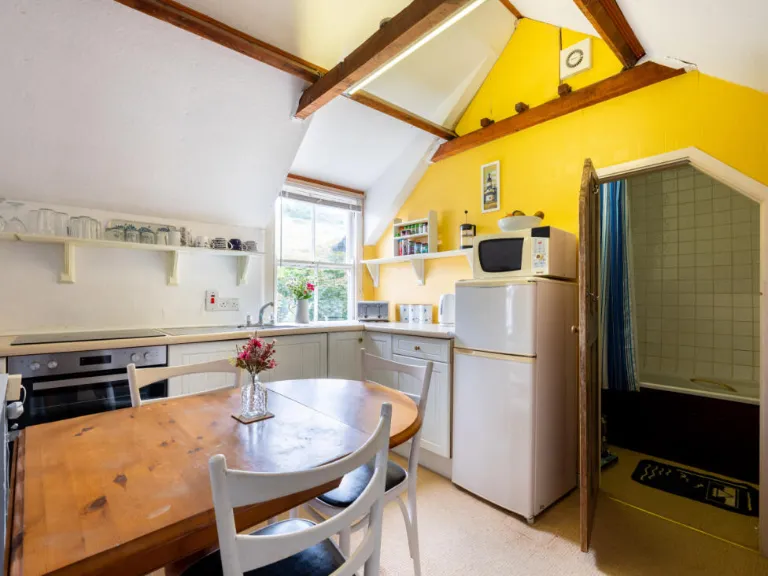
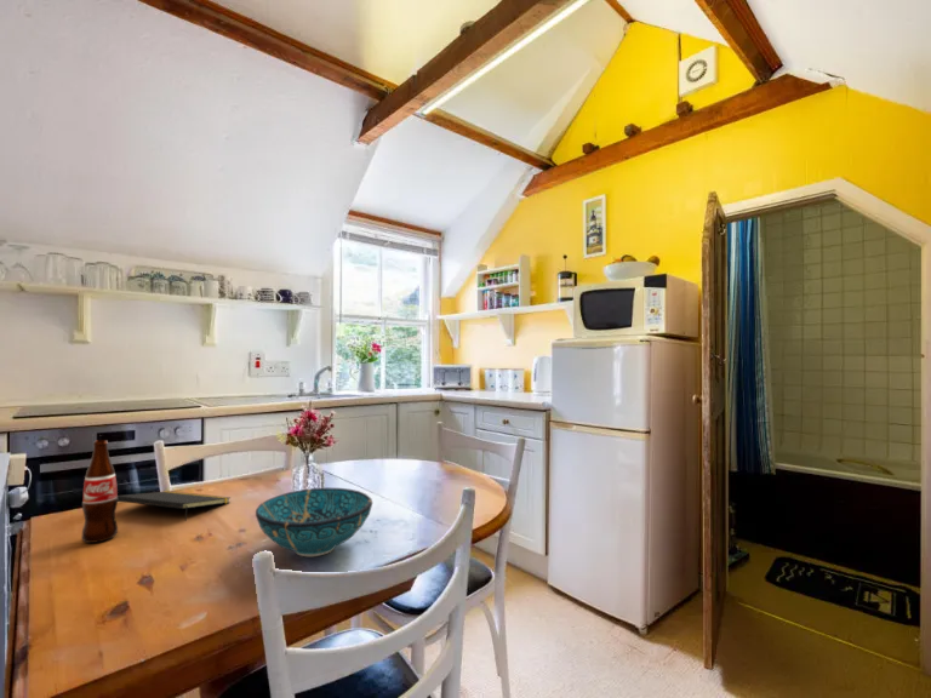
+ bottle (99, 490)
+ decorative bowl (315, 525)
+ notepad (175, 499)
